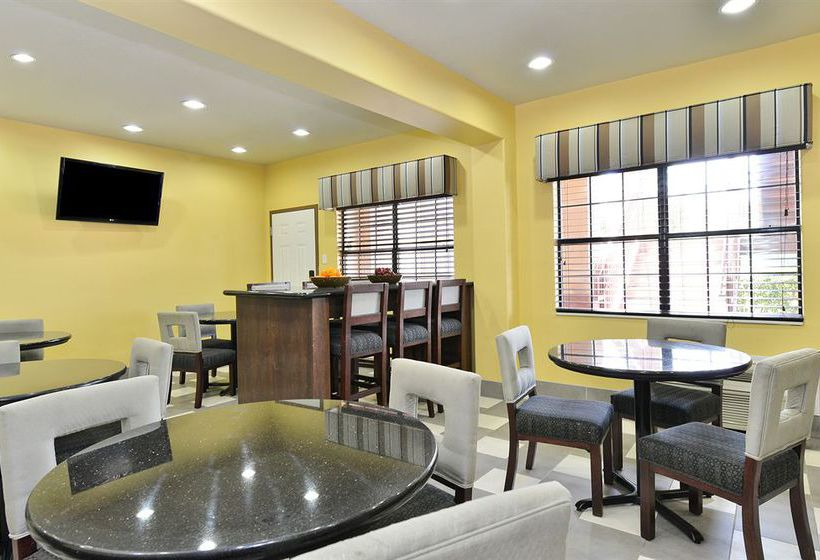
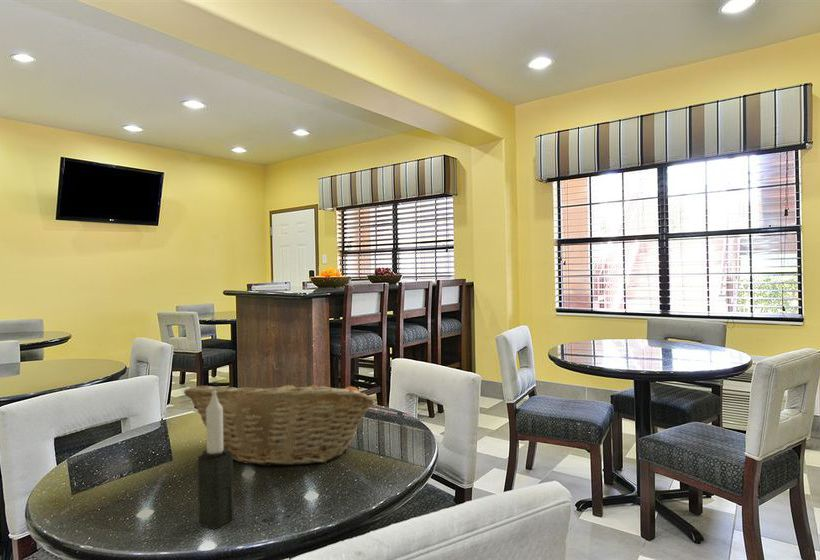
+ fruit basket (281, 411)
+ candle (215, 455)
